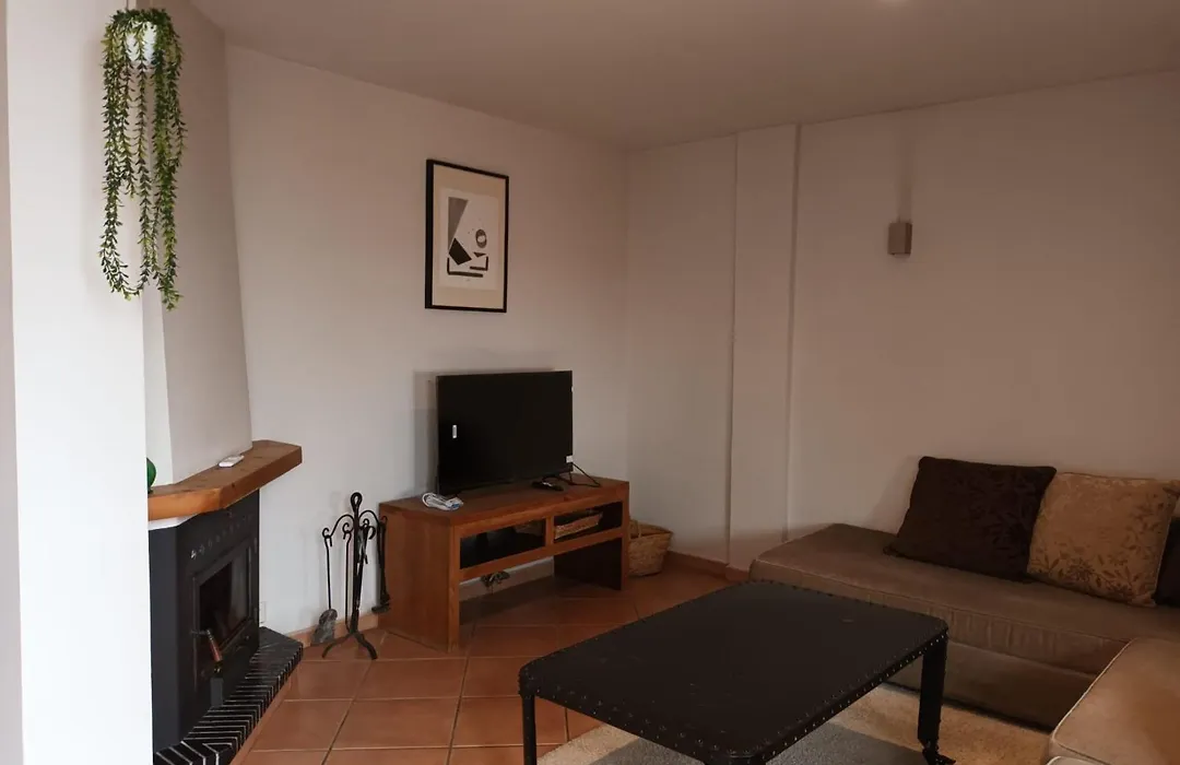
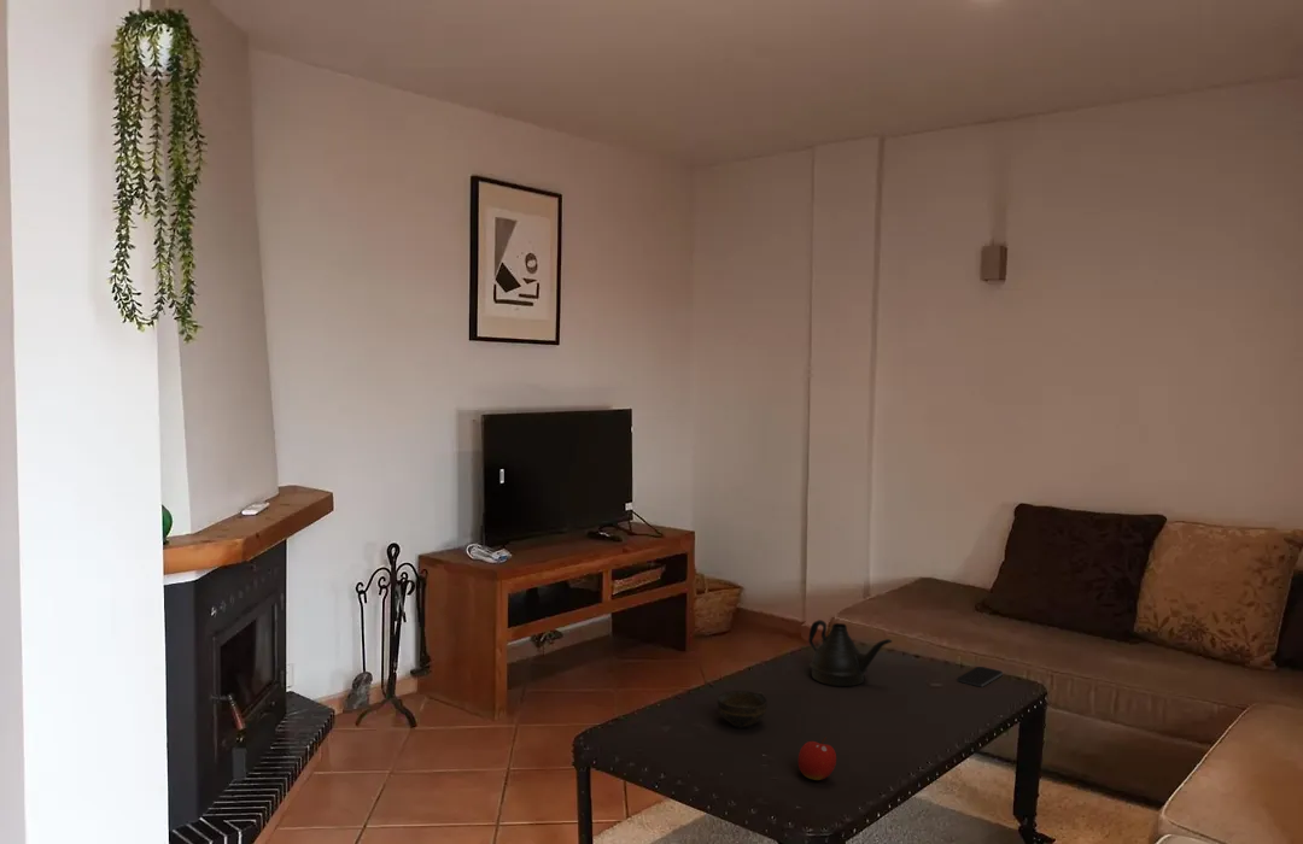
+ smartphone (980, 675)
+ teapot (848, 653)
+ fruit (816, 758)
+ cup (744, 709)
